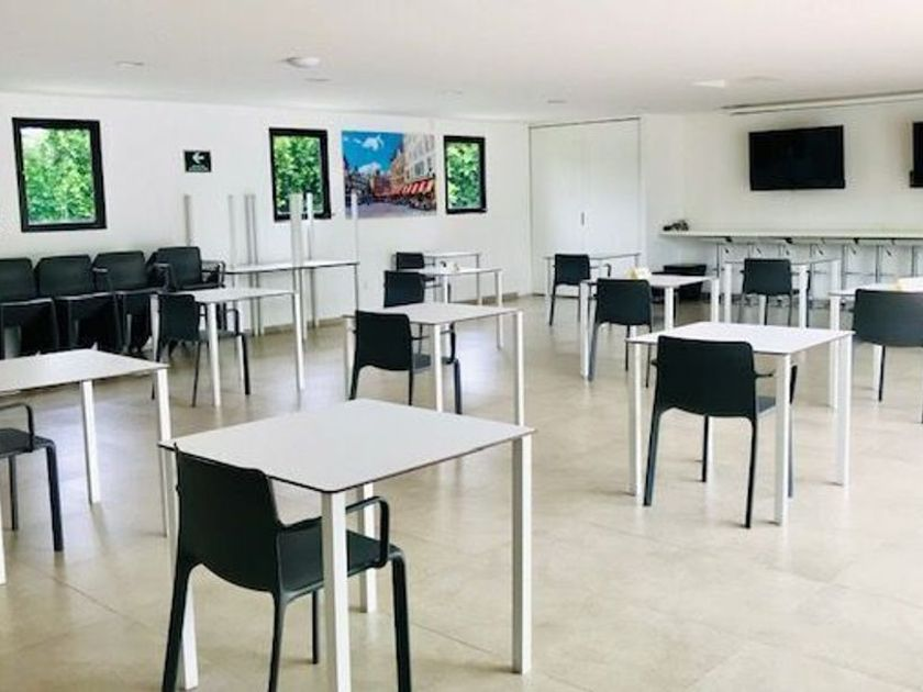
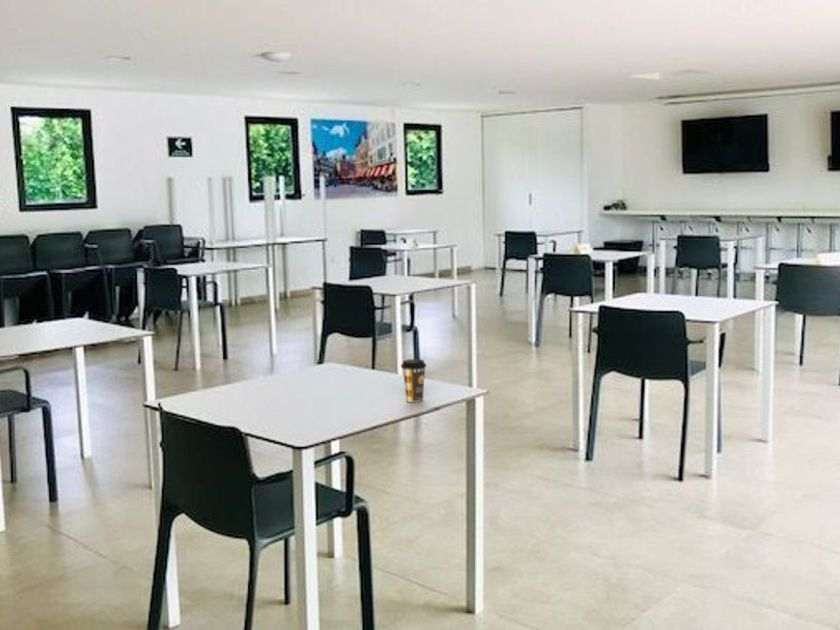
+ coffee cup (413, 380)
